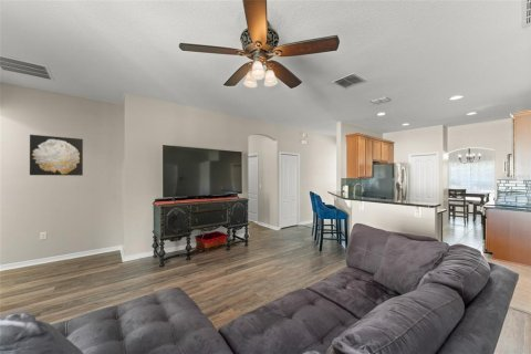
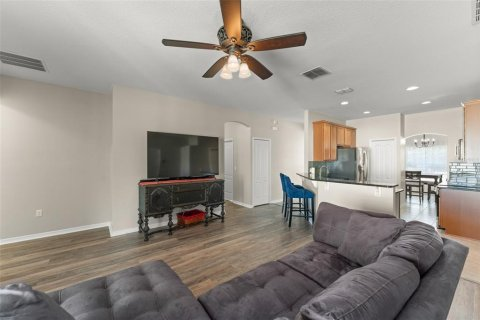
- wall art (58, 156)
